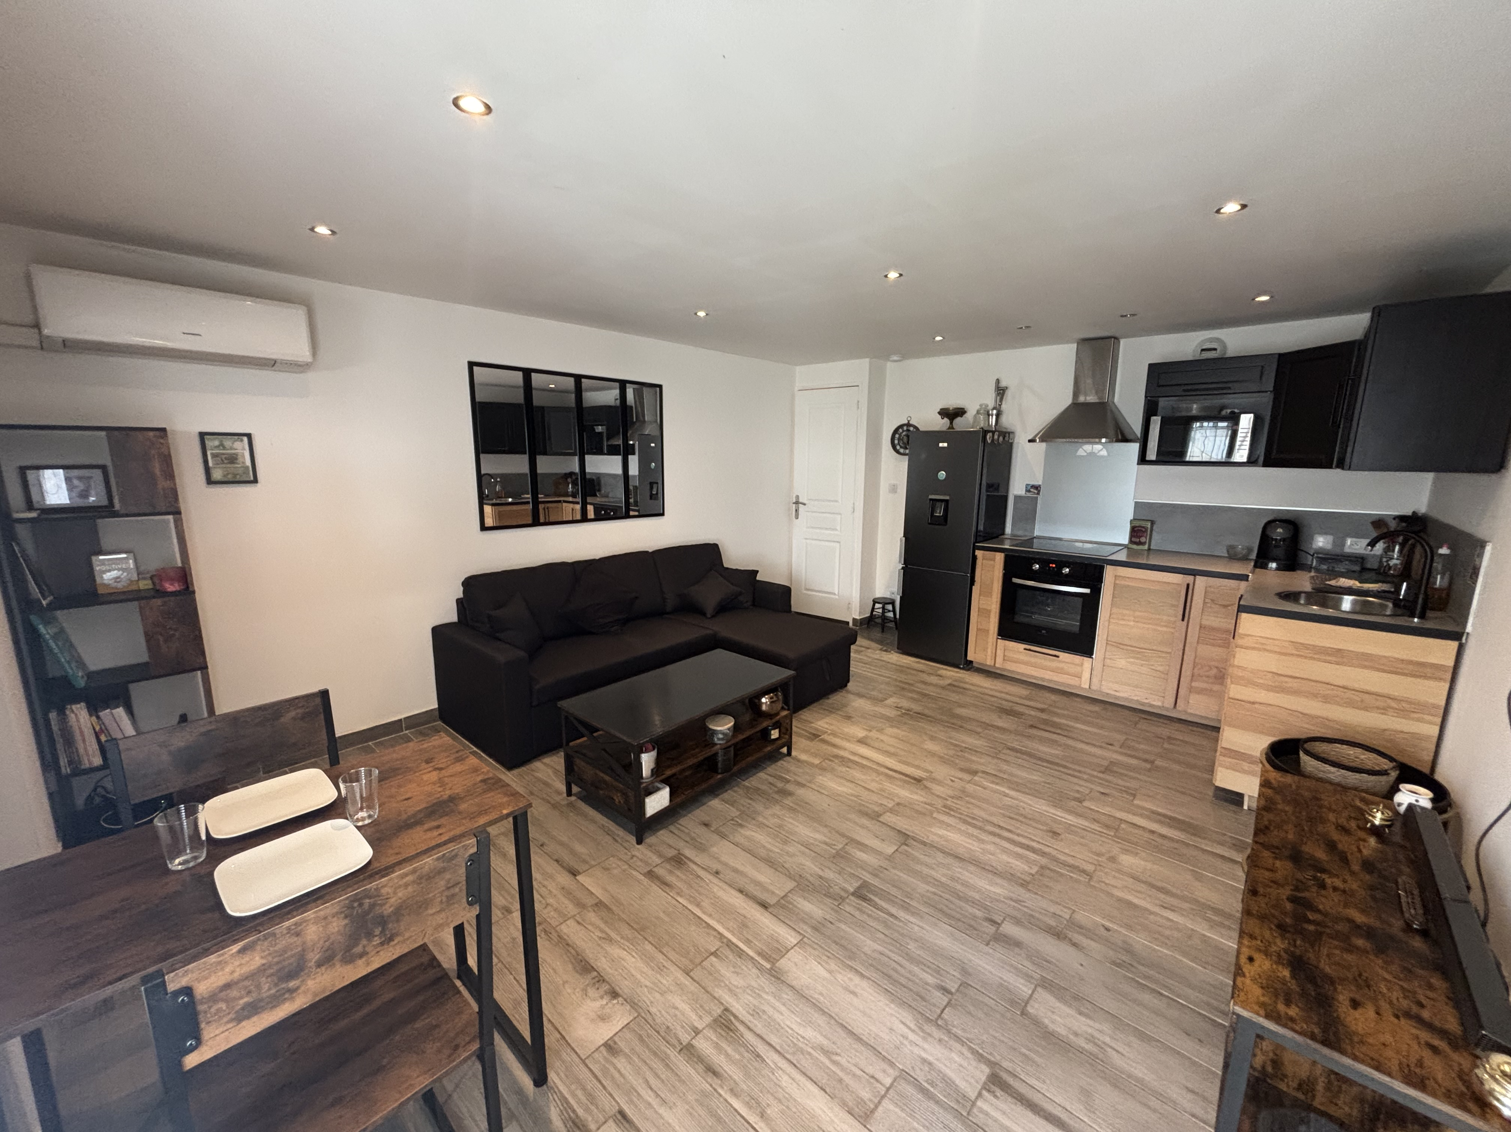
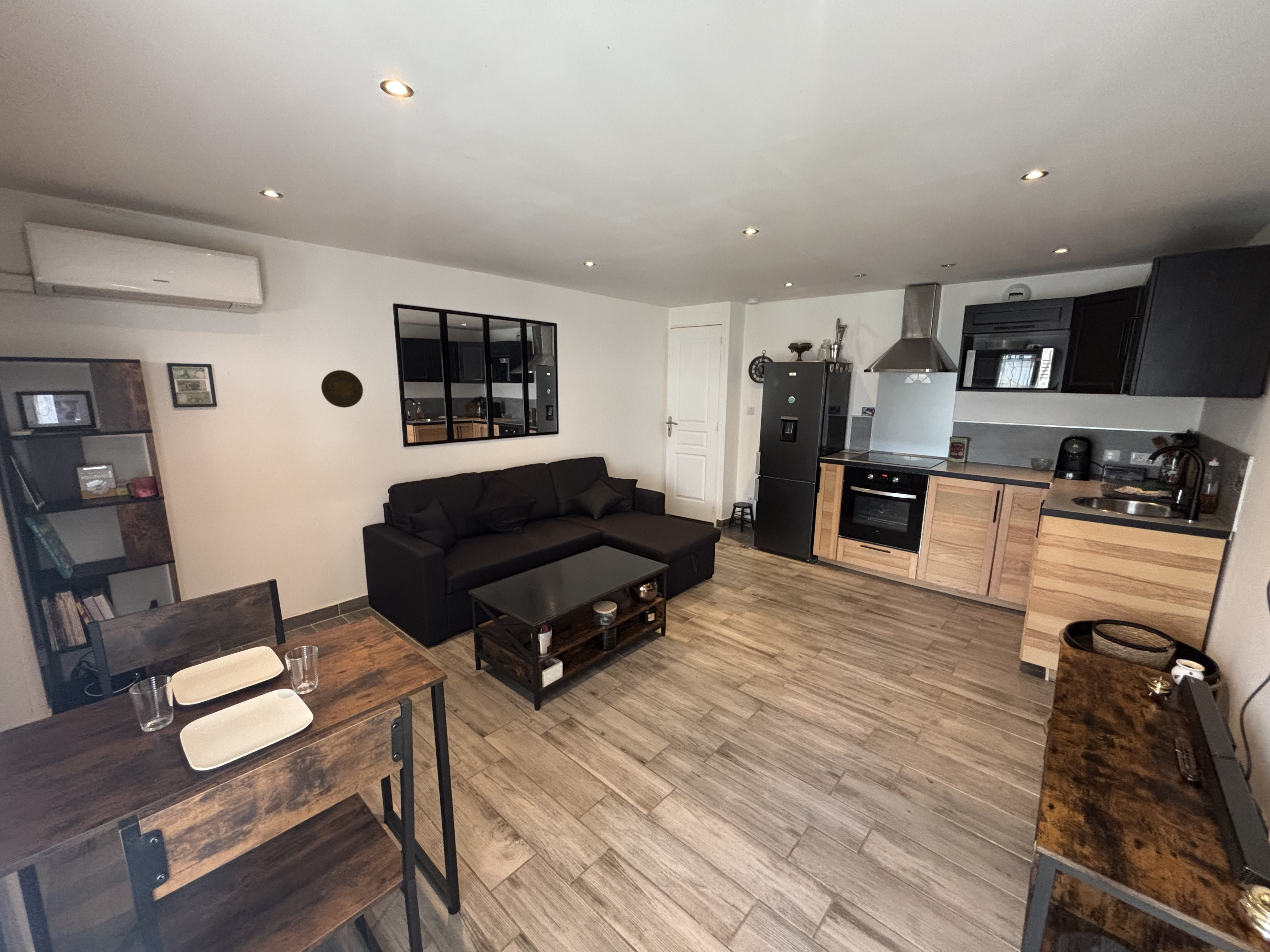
+ decorative plate (343, 389)
